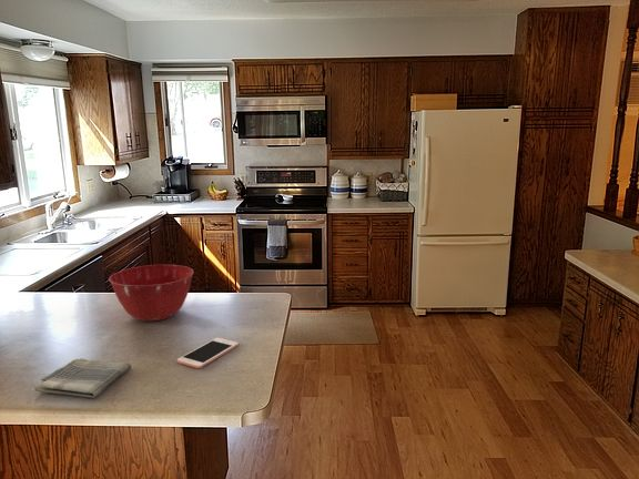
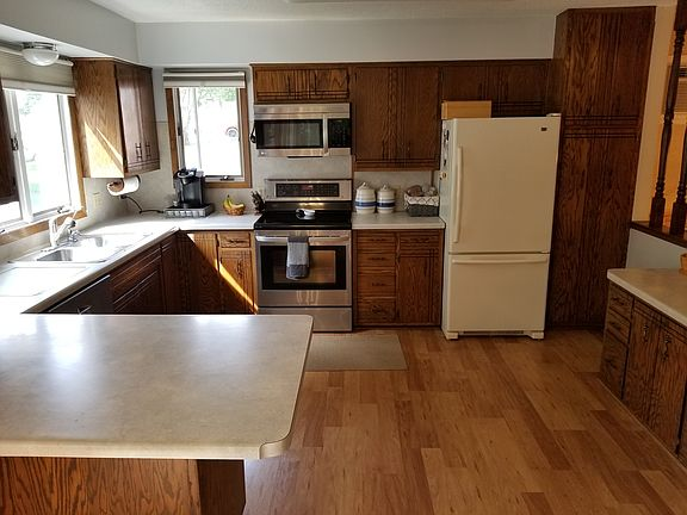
- dish towel (83, 375)
- cell phone (209, 351)
- mixing bowl (153, 294)
